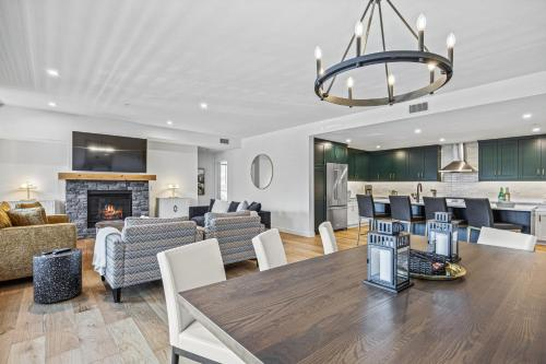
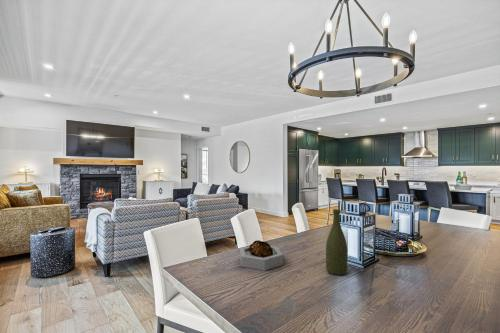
+ bottle (336, 240)
+ decorative bowl (260, 250)
